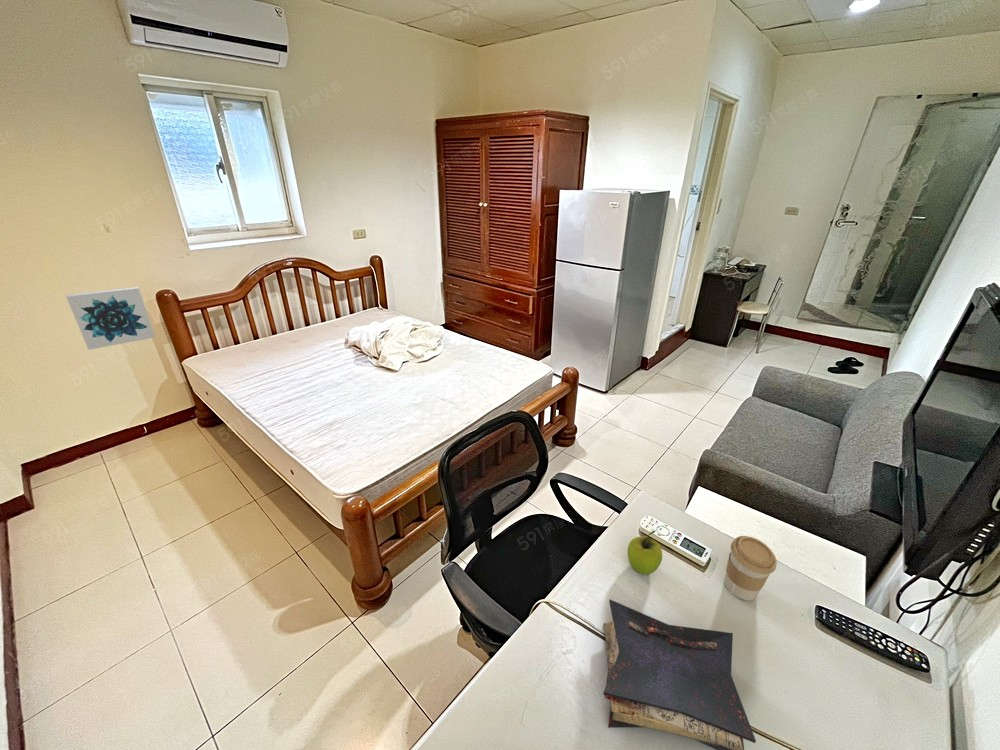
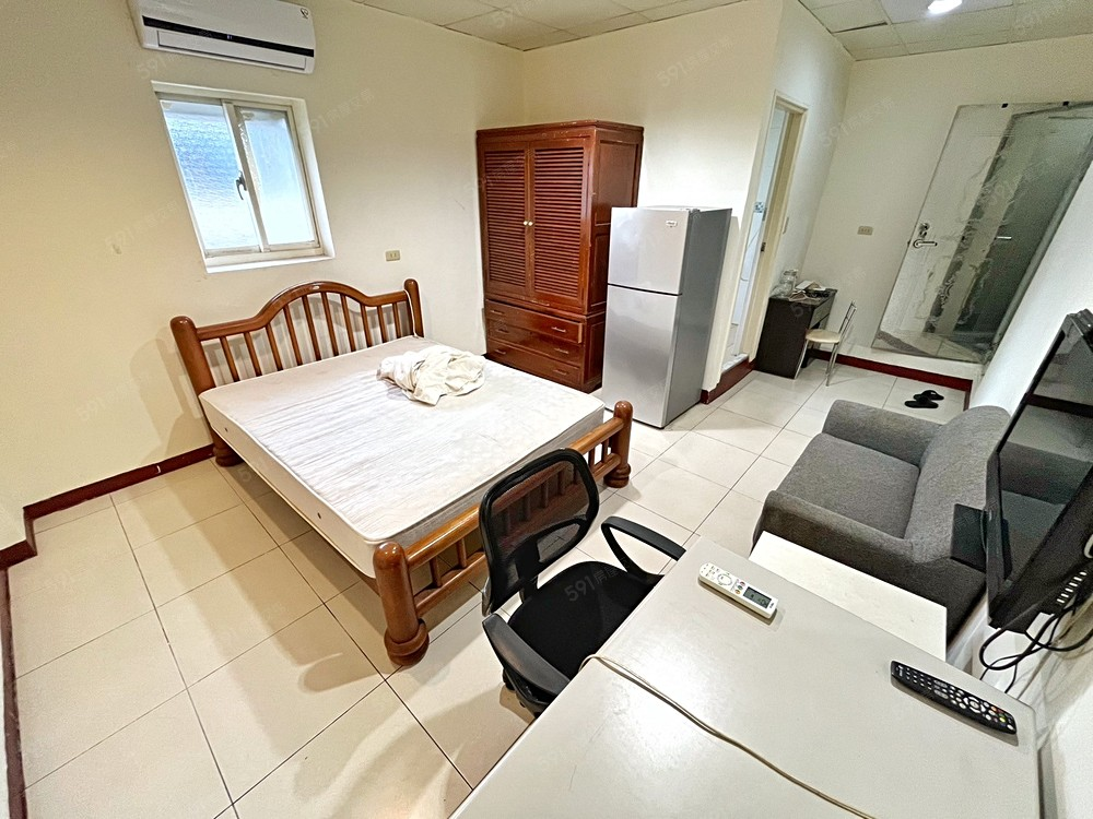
- wall art (113, 317)
- book (668, 675)
- fruit (646, 551)
- coffee cup (748, 568)
